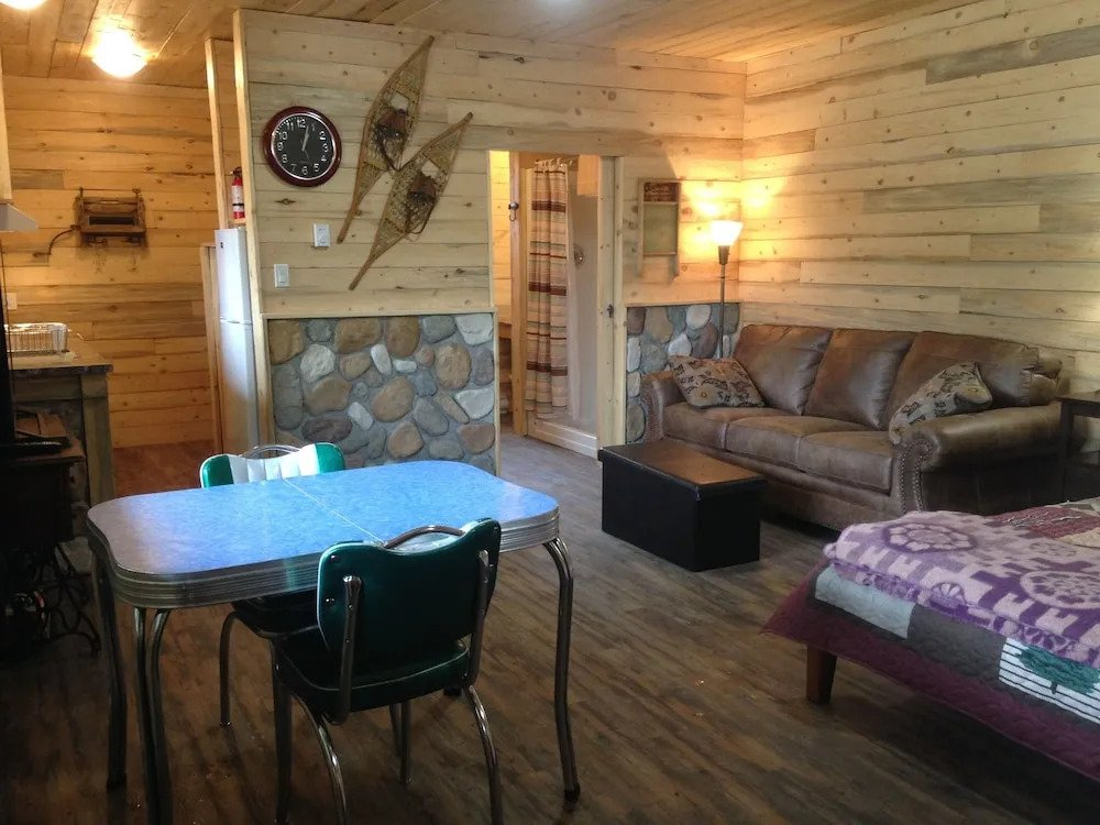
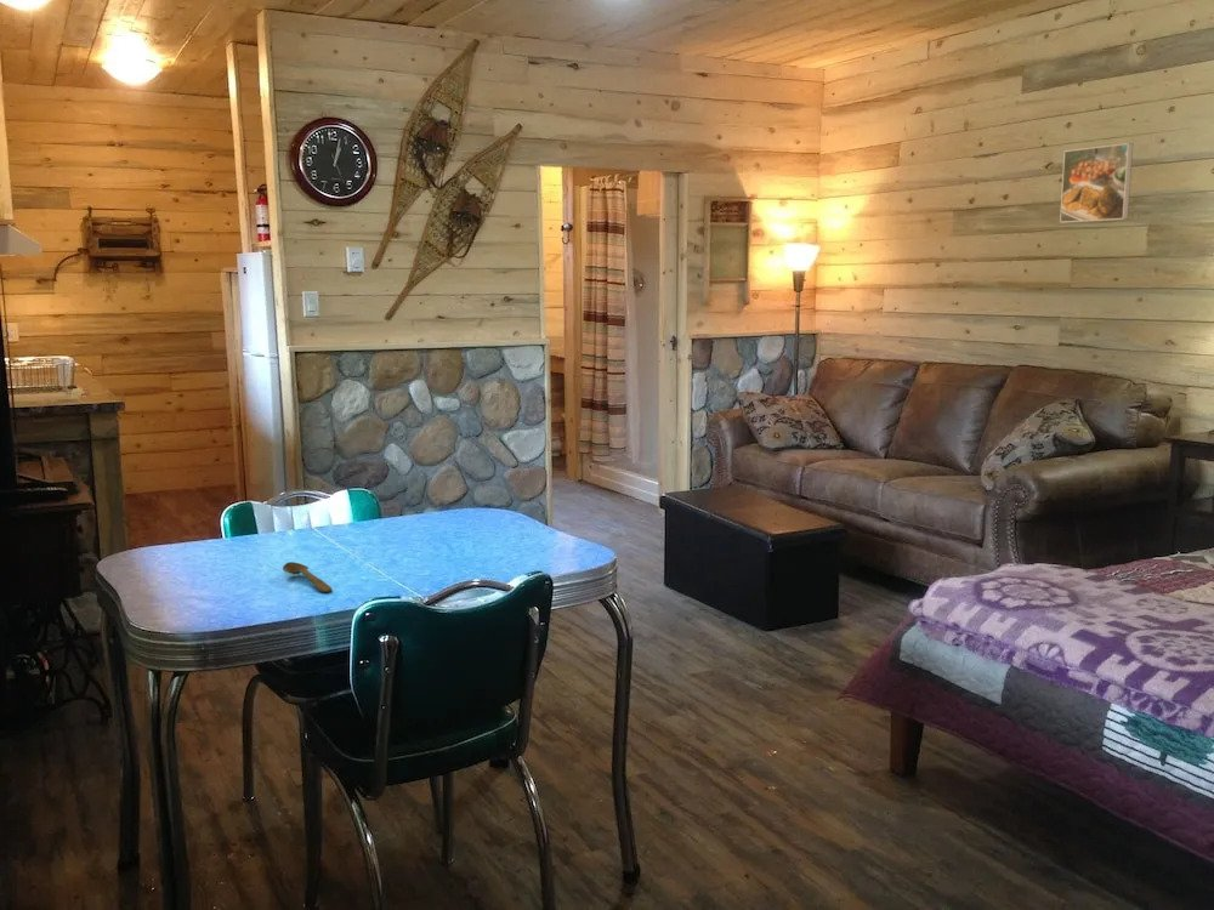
+ spoon (308, 576)
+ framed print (1095, 183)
